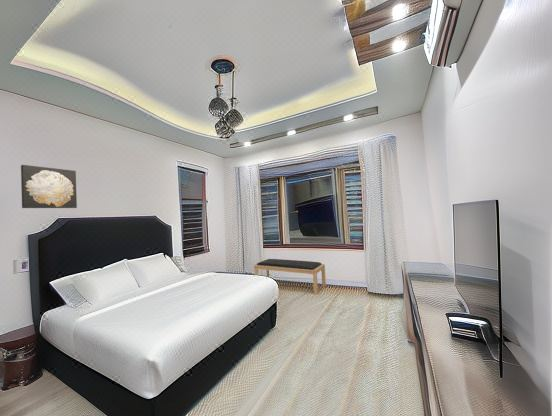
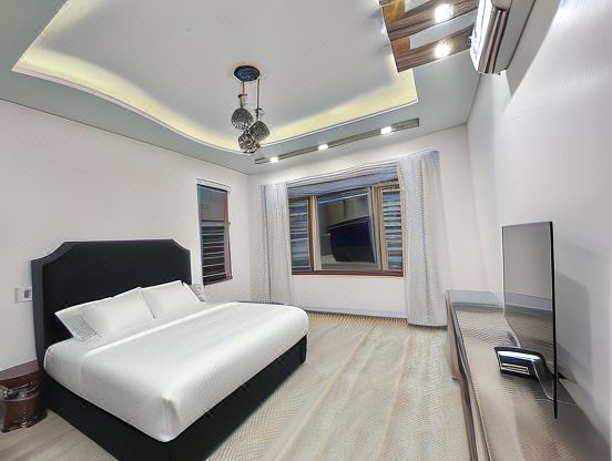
- wall art (50, 188)
- bench (288, 271)
